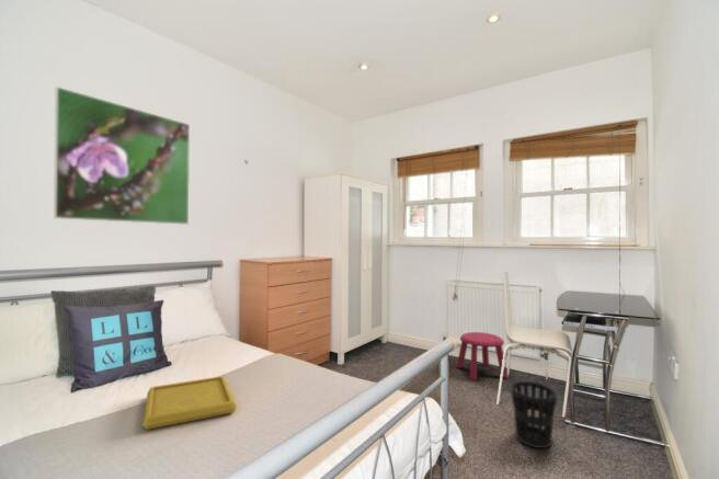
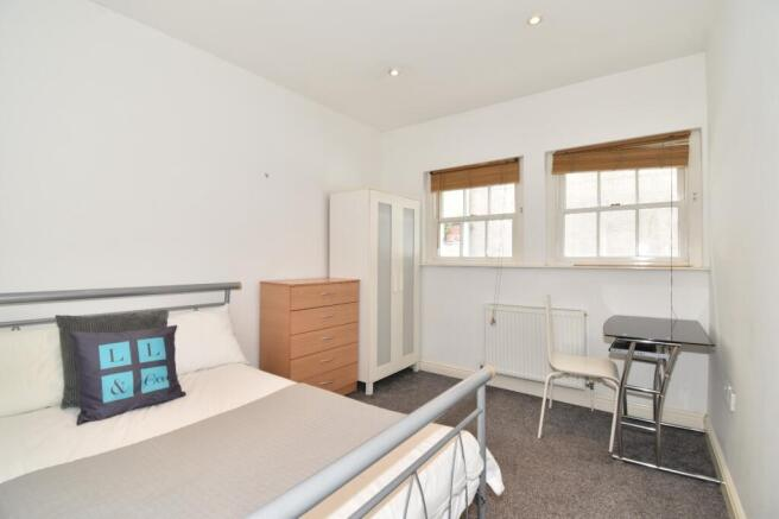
- wastebasket (533, 413)
- stool (482, 354)
- serving tray (190, 399)
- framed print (130, 164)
